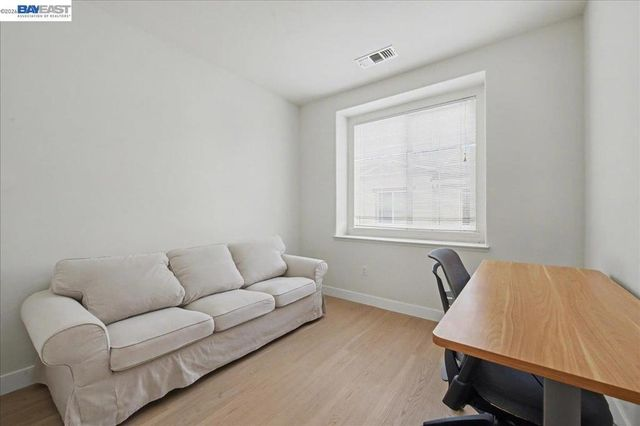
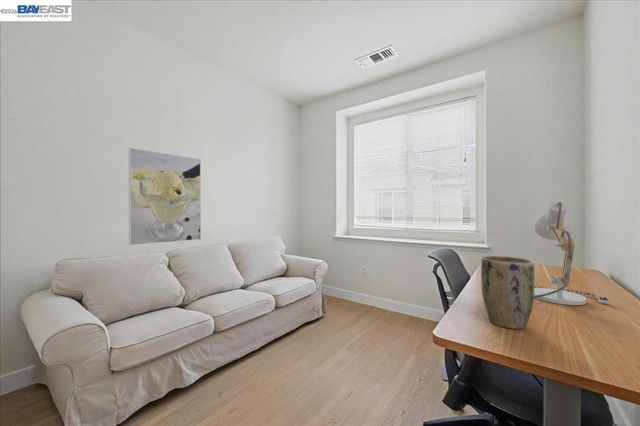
+ plant pot (506, 290)
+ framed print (168, 198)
+ desk lamp (556, 245)
